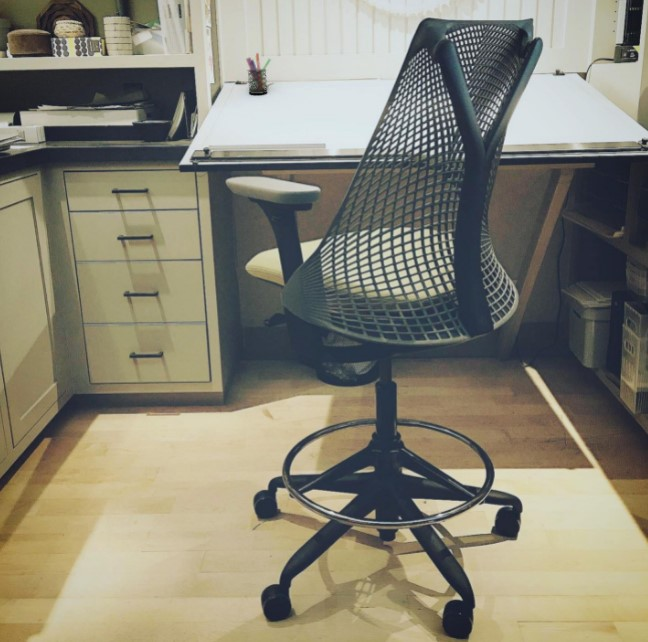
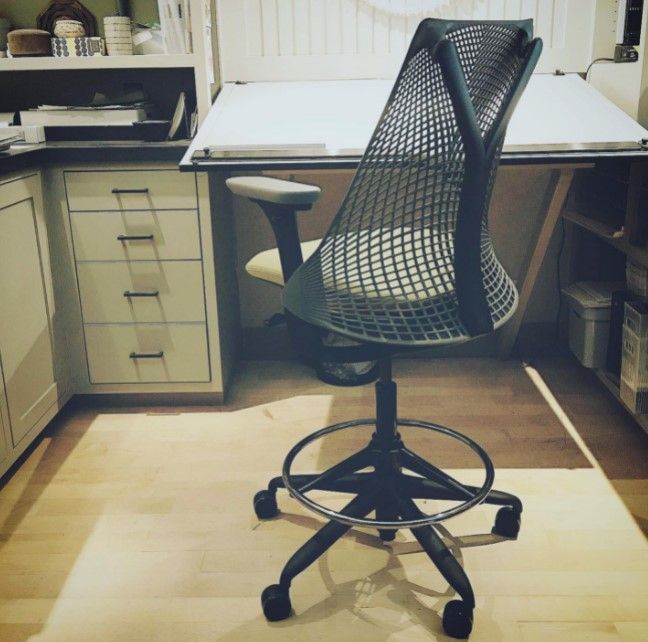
- pen holder (259, 72)
